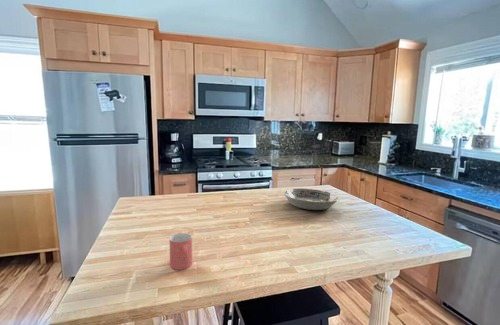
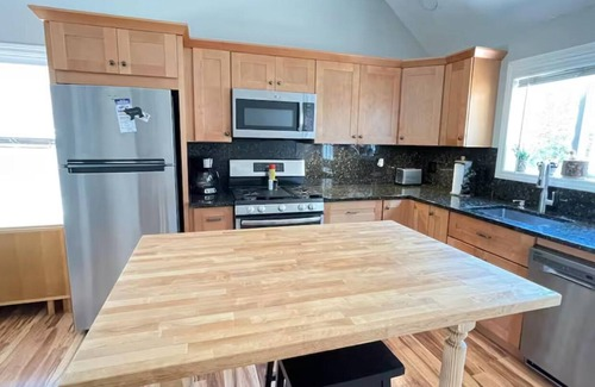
- bowl (309, 199)
- cup (182, 253)
